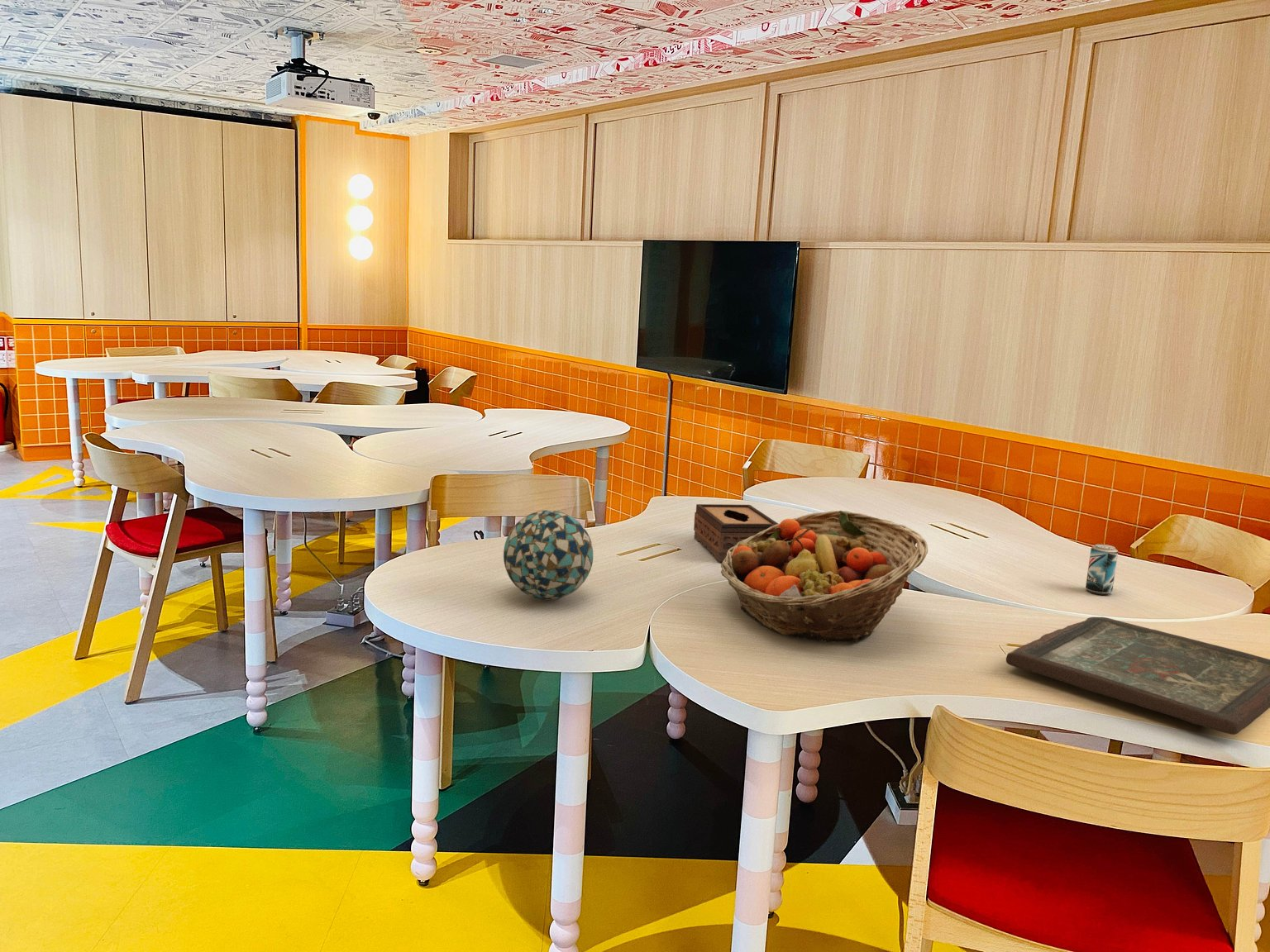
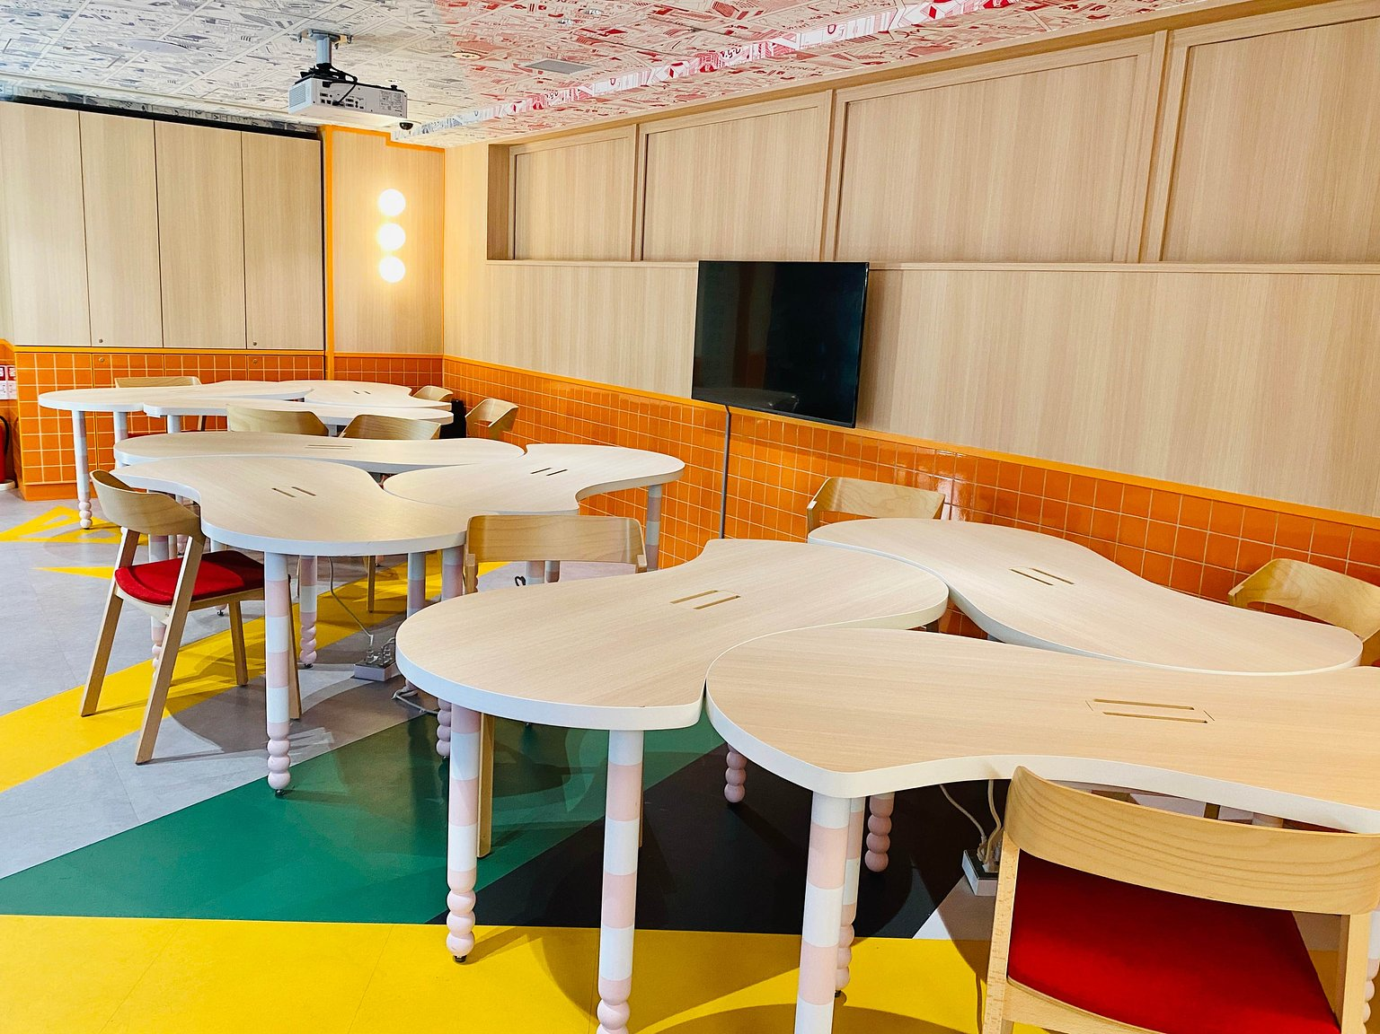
- board game (1154, 666)
- fruit basket (819, 570)
- tissue box (735, 531)
- decorative ball (548, 555)
- beer can (1101, 569)
